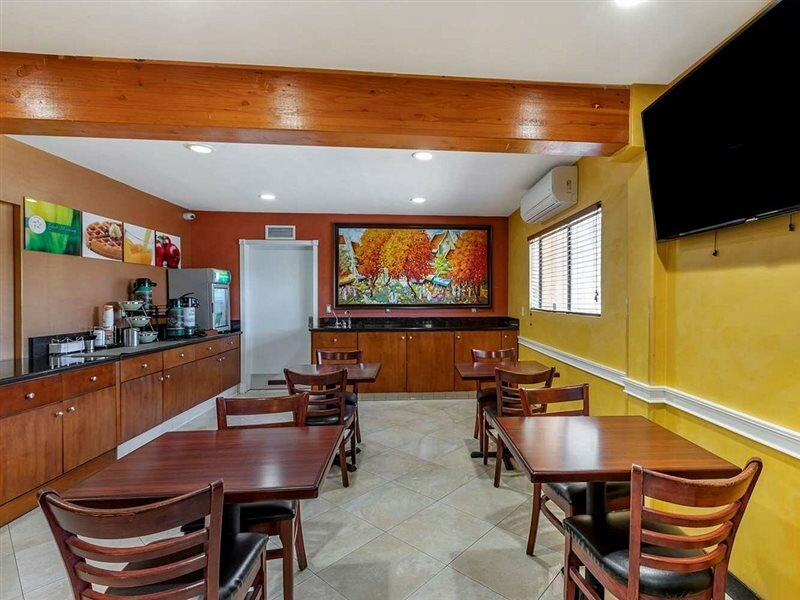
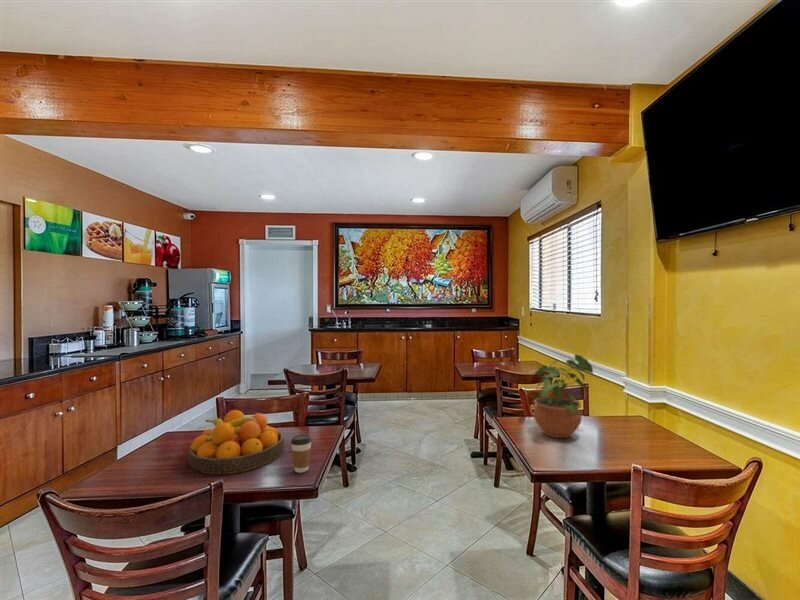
+ potted plant (564, 393)
+ fruit bowl (238, 435)
+ coffee cup (301, 453)
